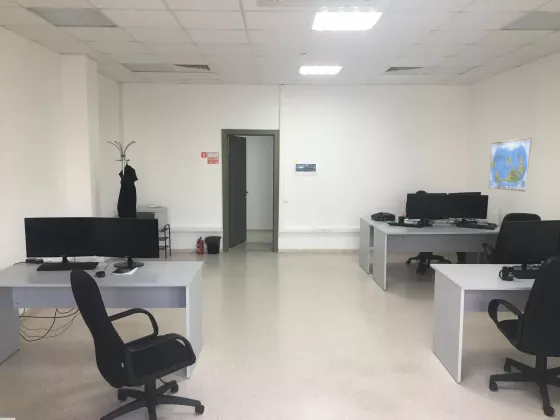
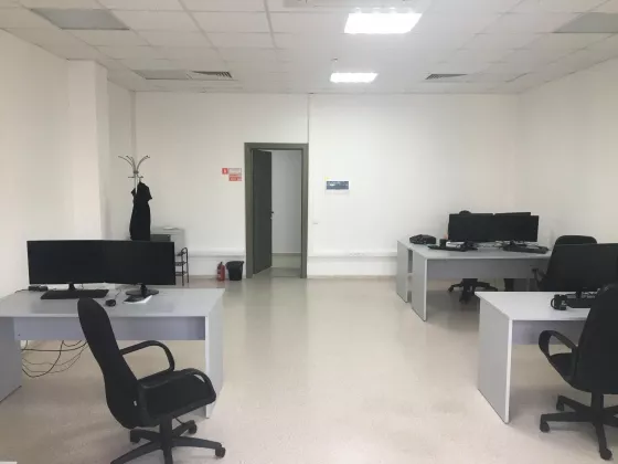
- world map (508, 165)
